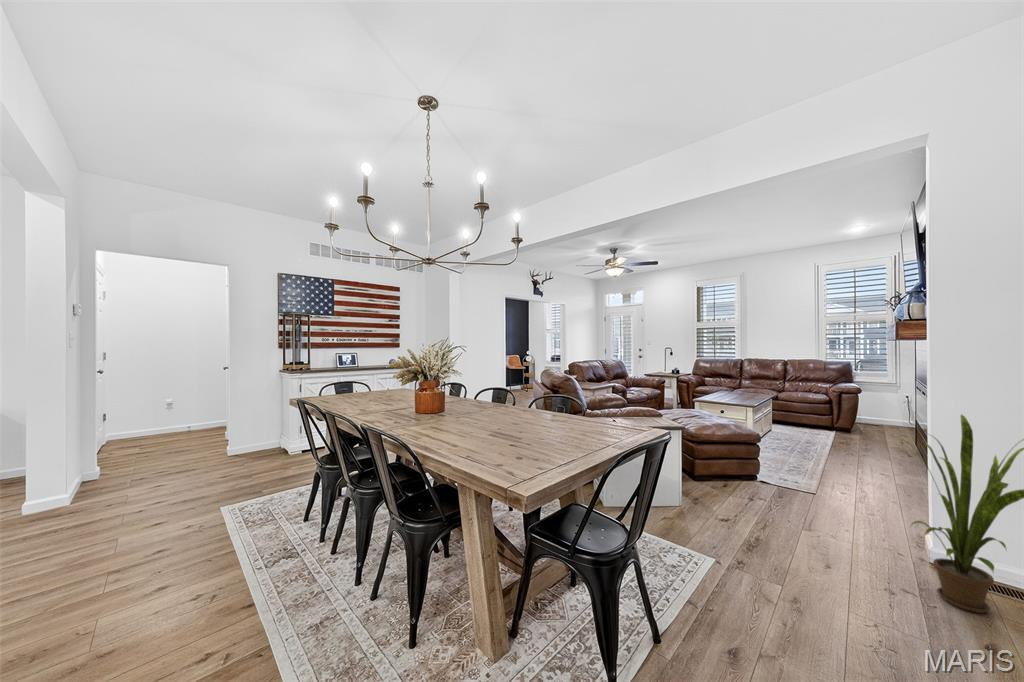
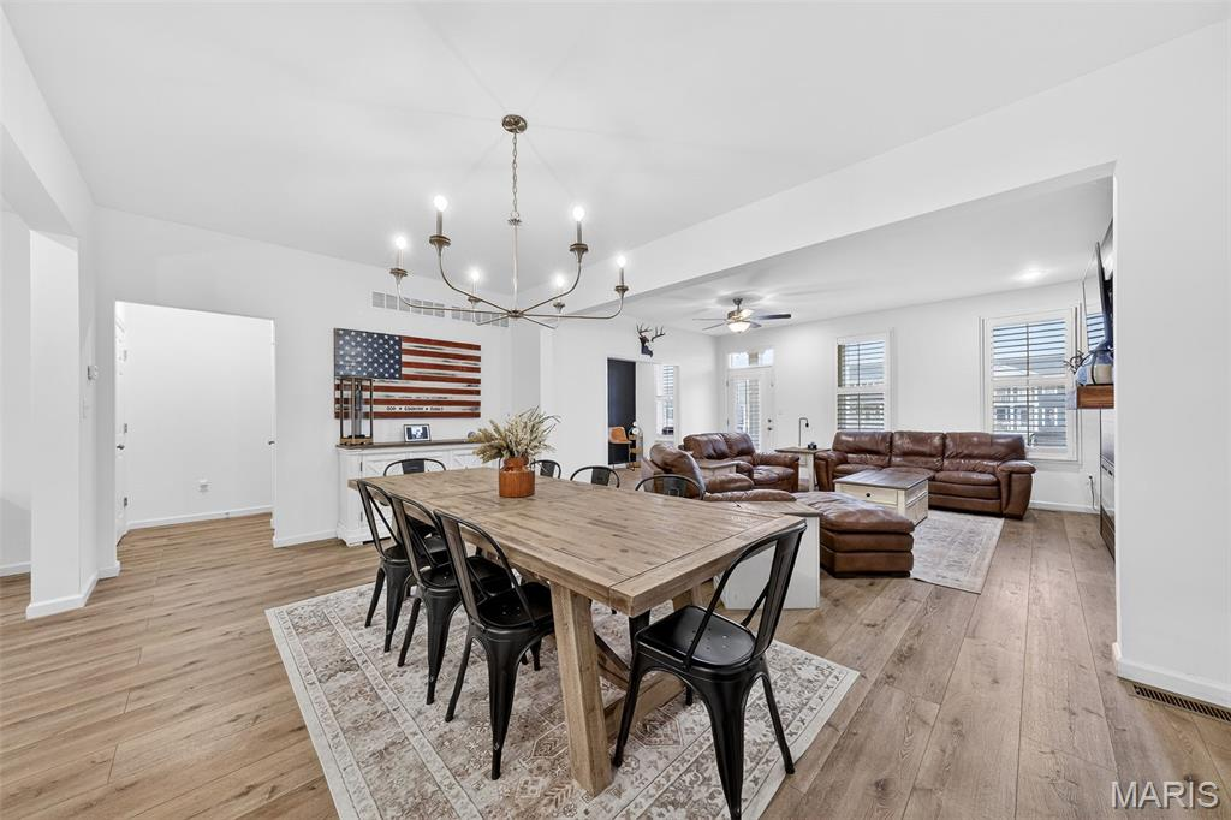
- house plant (956, 508)
